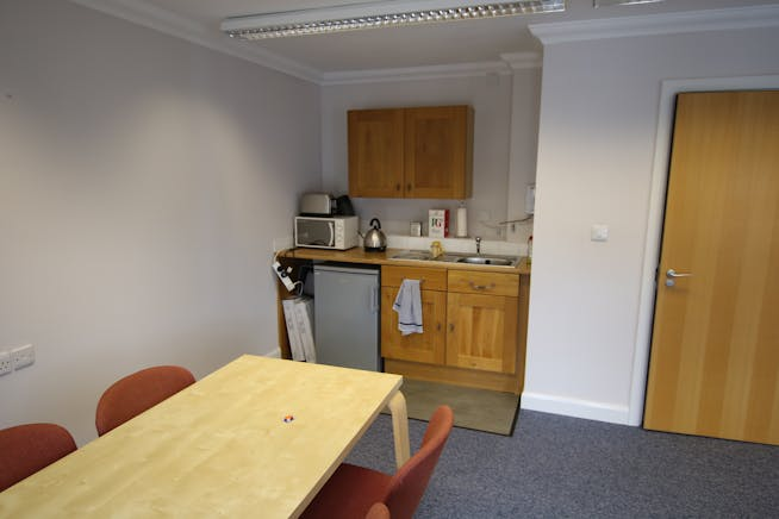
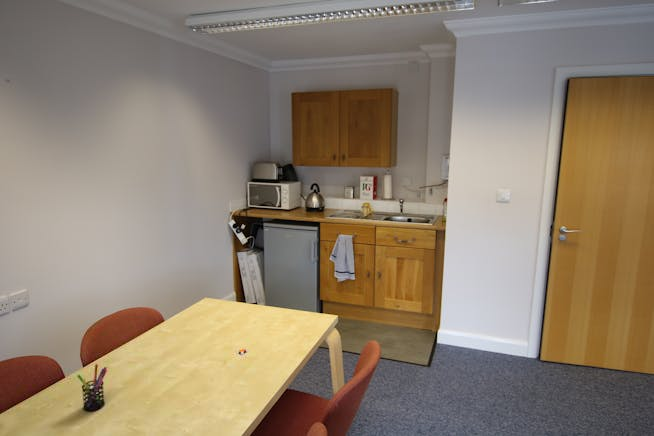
+ pen holder (91, 385)
